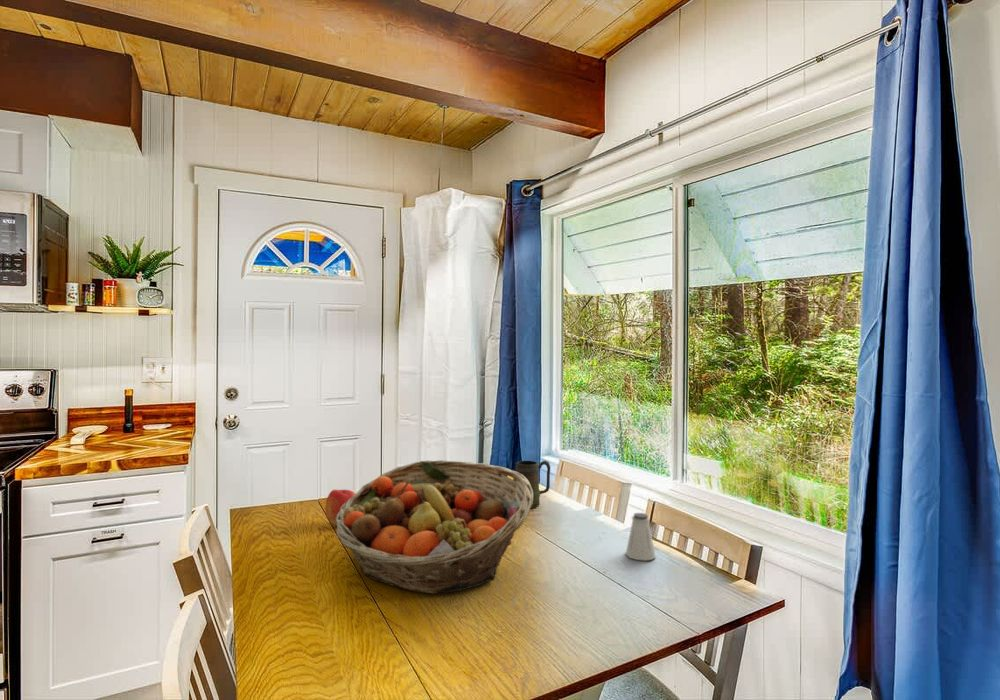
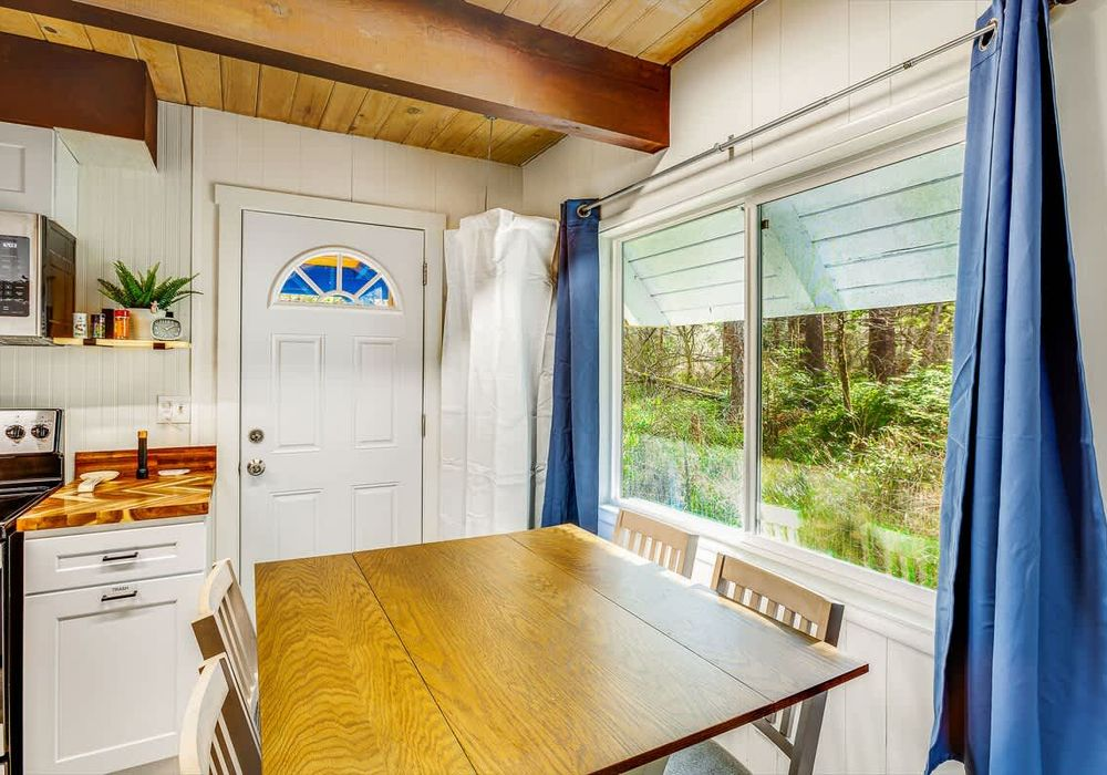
- mug (532, 482)
- apple (341, 506)
- fruit basket (433, 518)
- saltshaker (640, 534)
